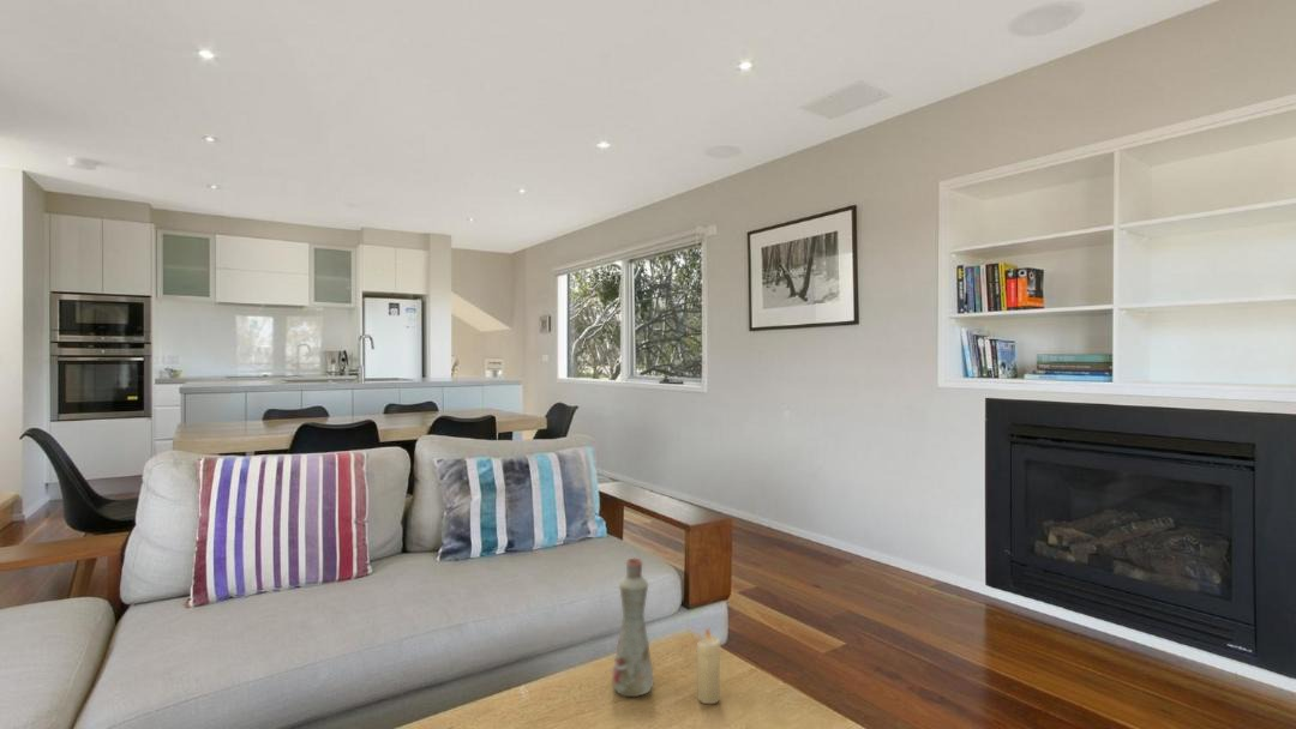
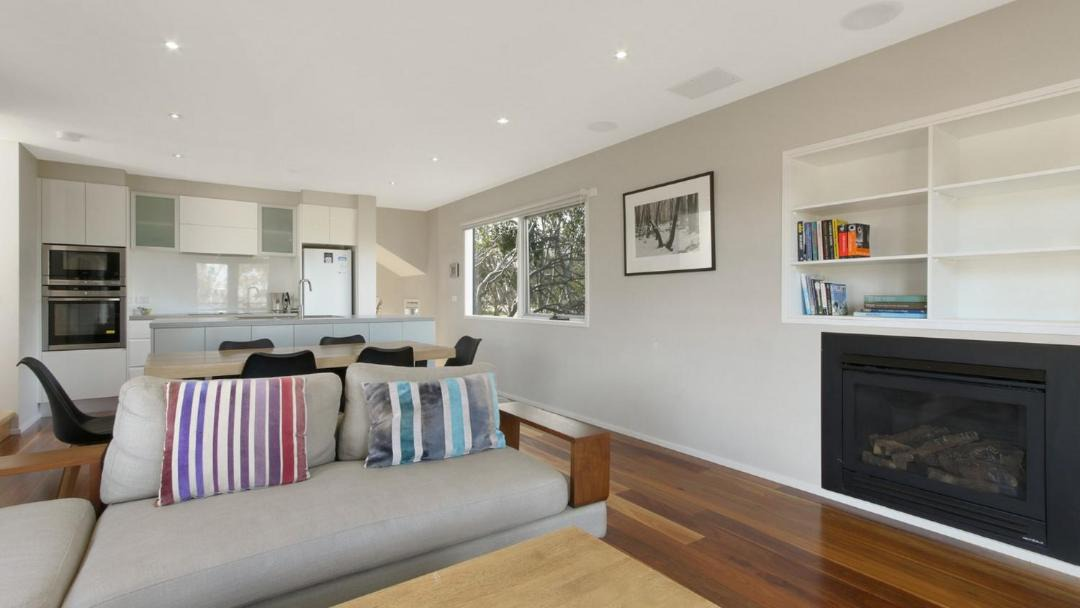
- bottle (632, 622)
- candle (708, 662)
